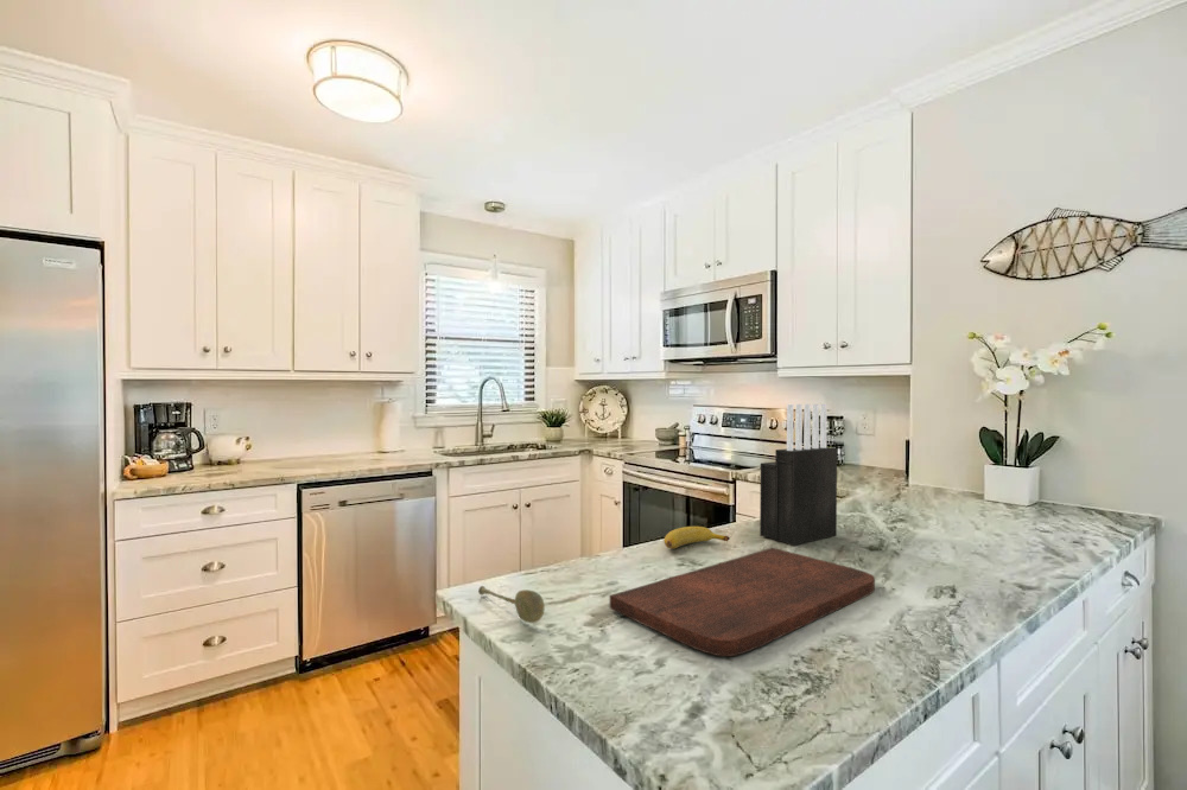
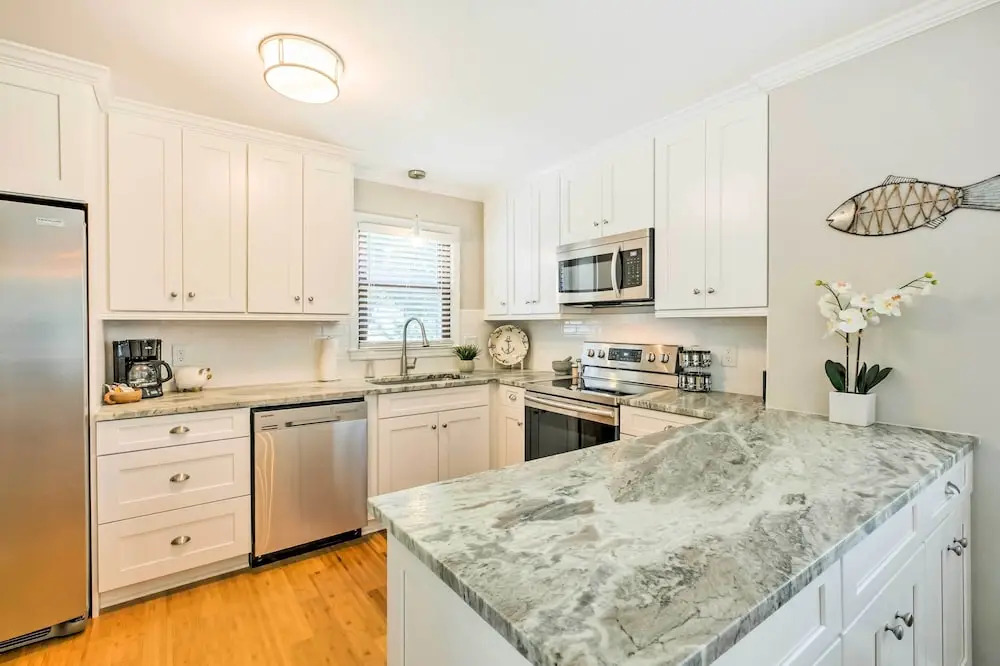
- knife block (794, 469)
- banana (691, 539)
- soupspoon (506, 597)
- cutting board (754, 591)
